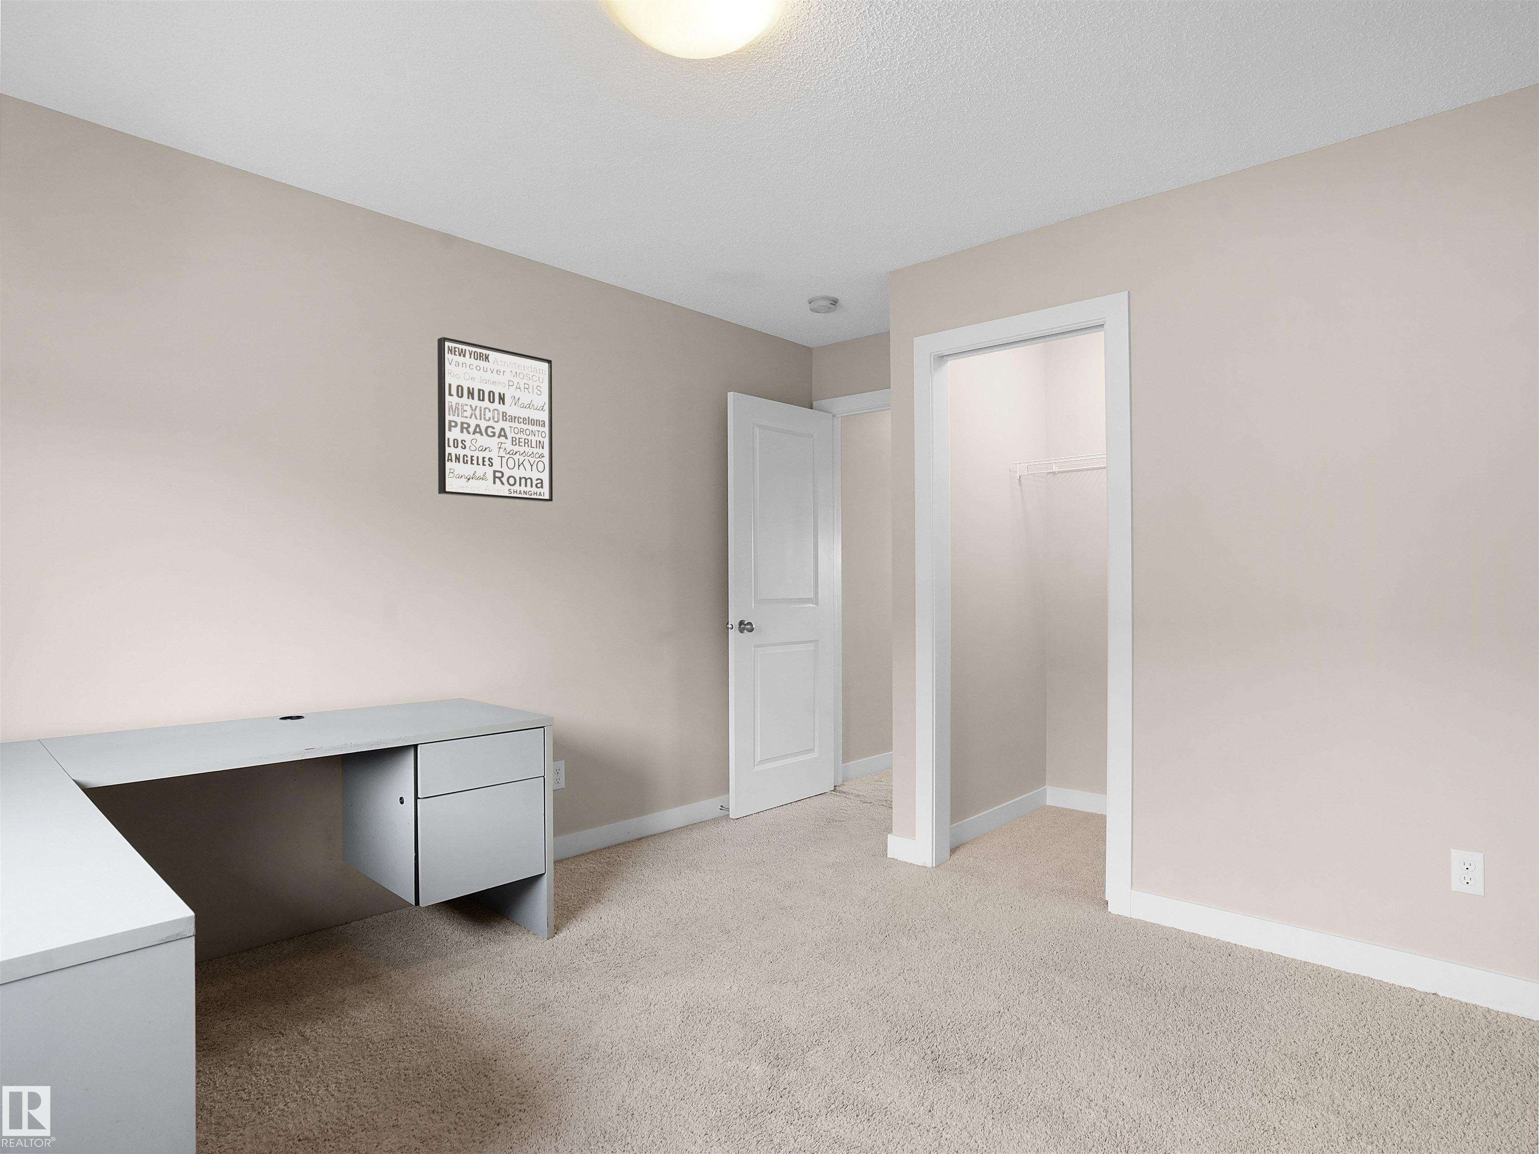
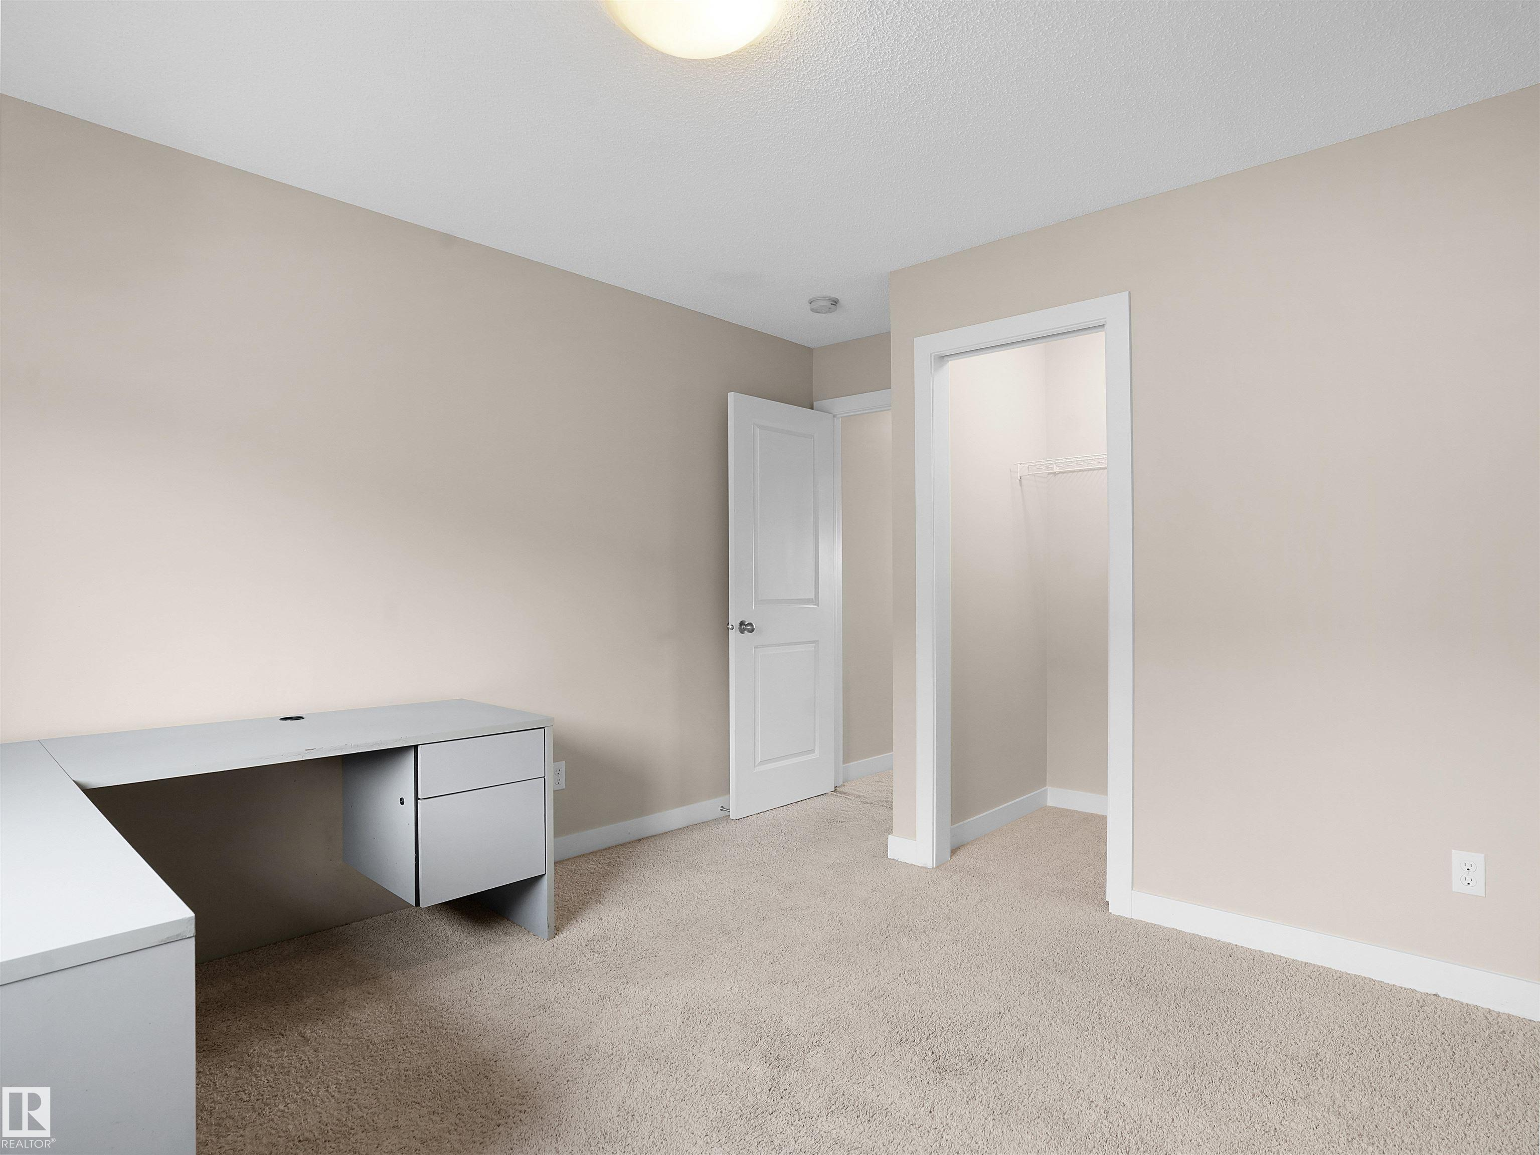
- wall art (497, 424)
